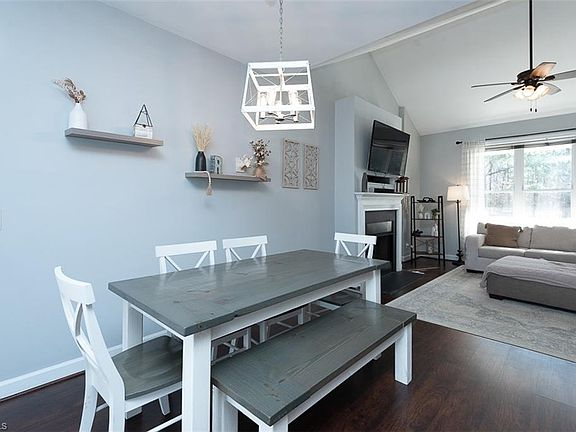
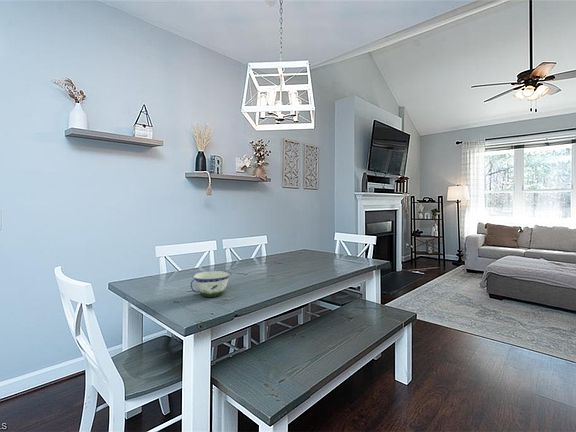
+ bowl (211, 284)
